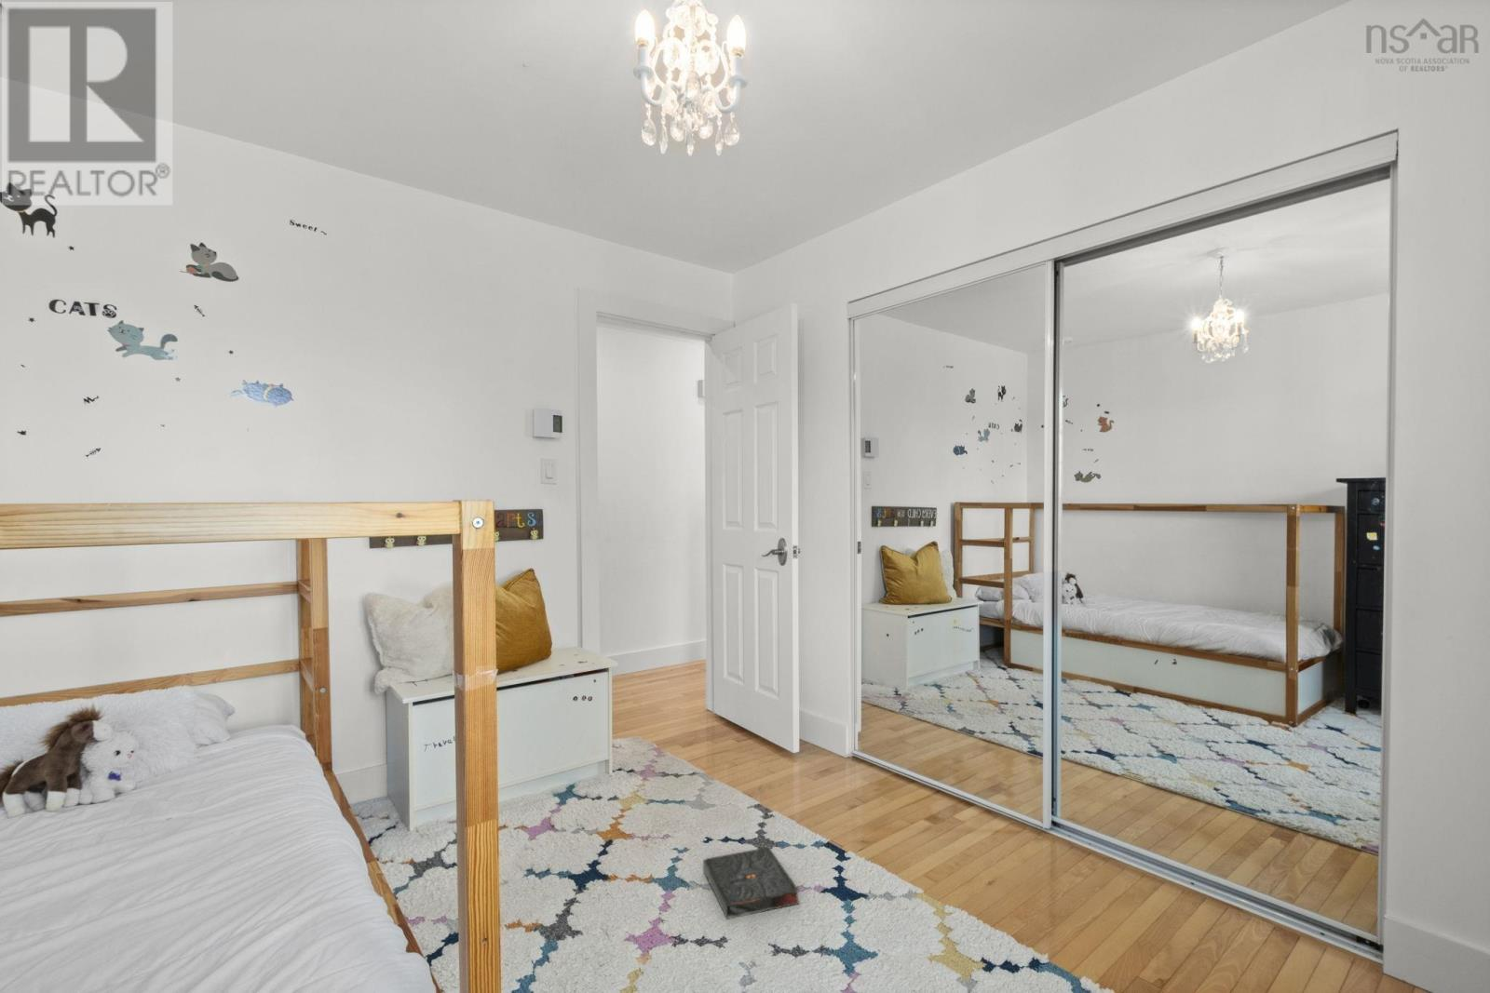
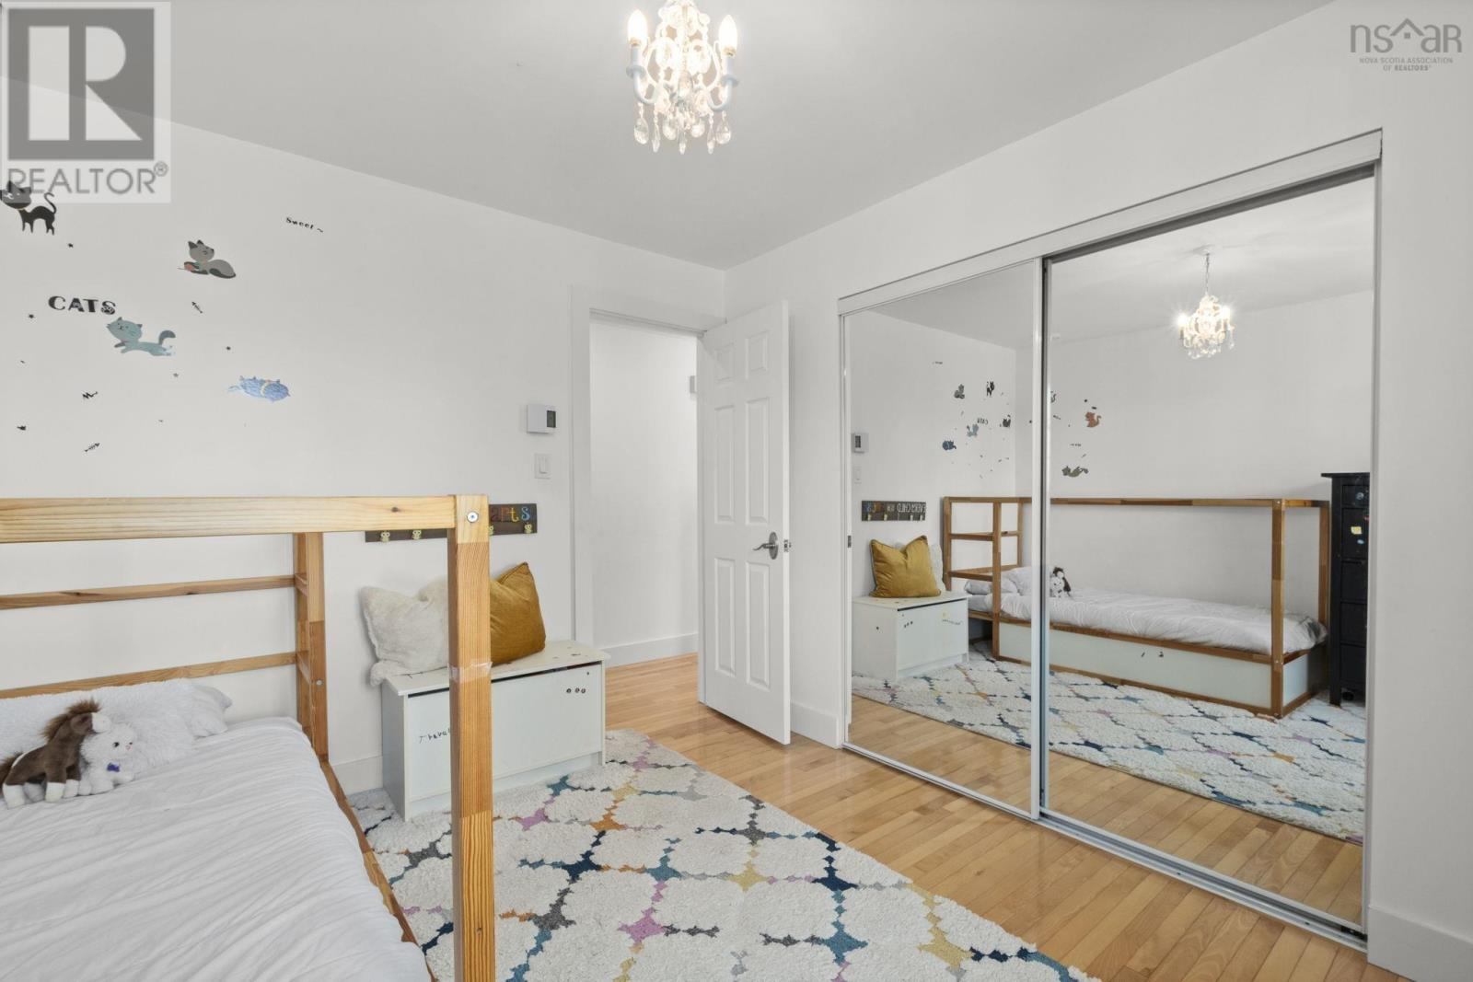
- book (748, 880)
